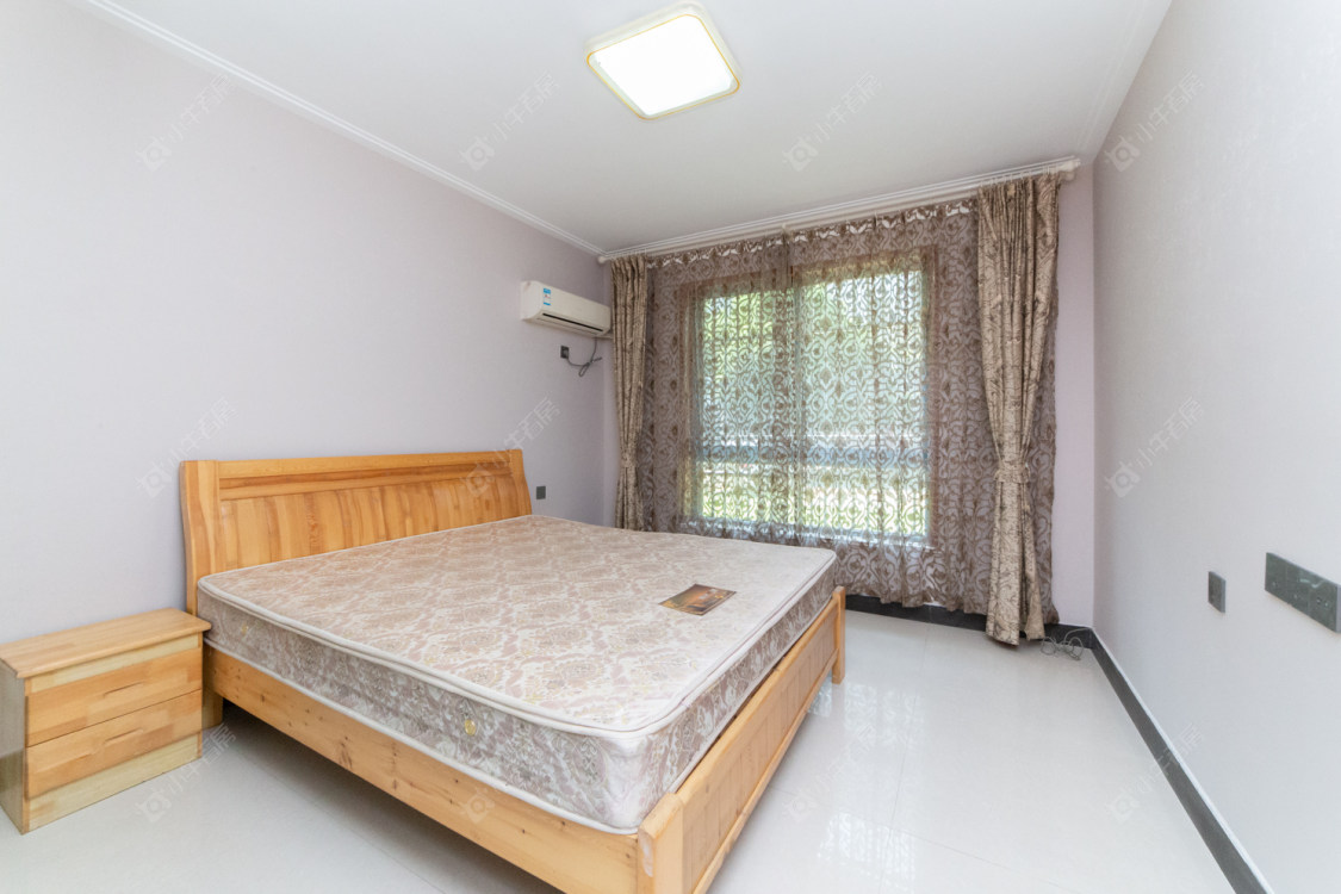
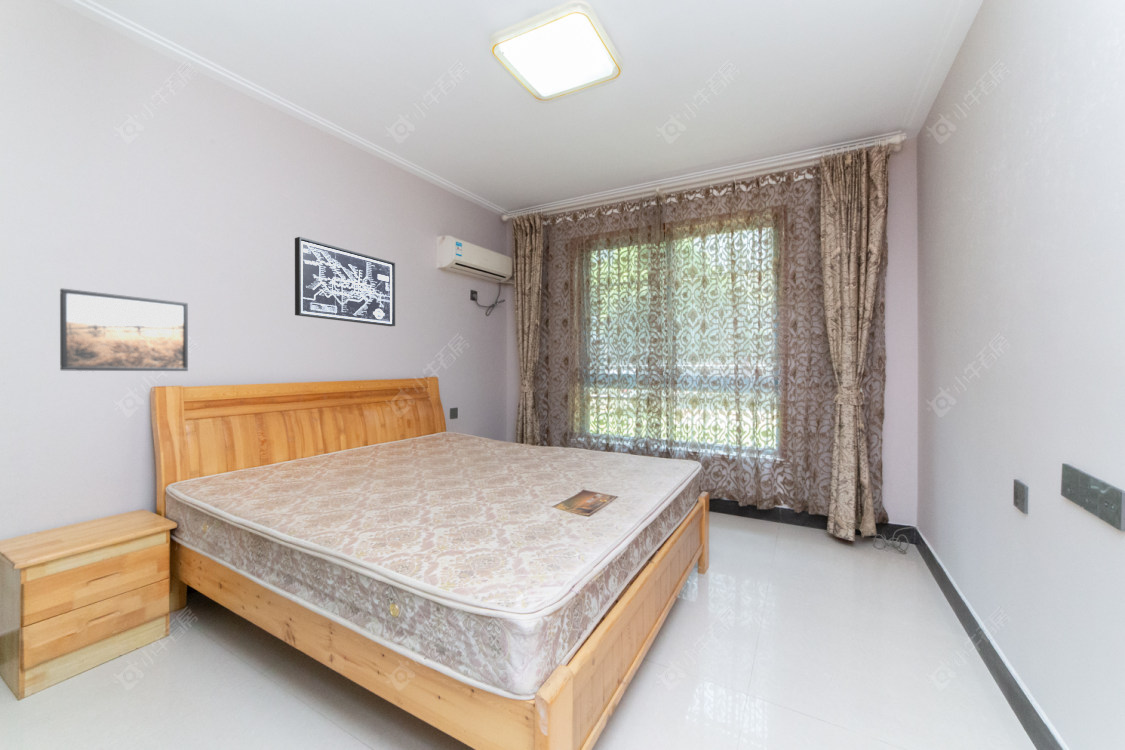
+ wall art (350, 286)
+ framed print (129, 333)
